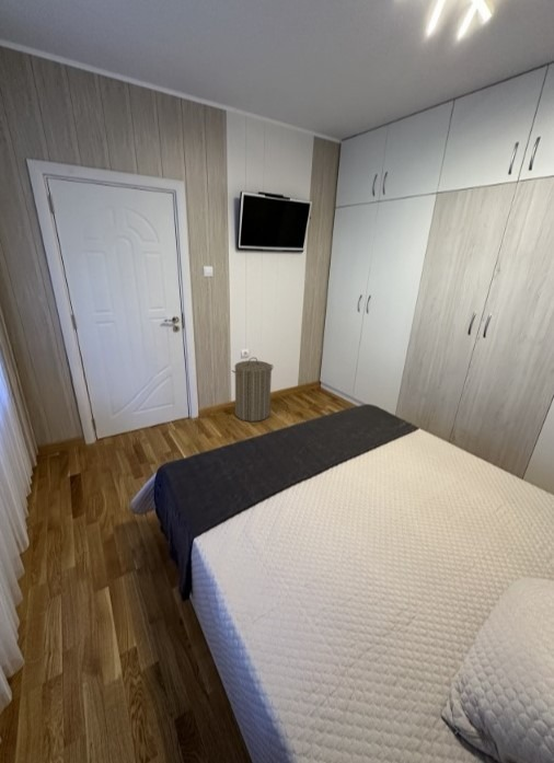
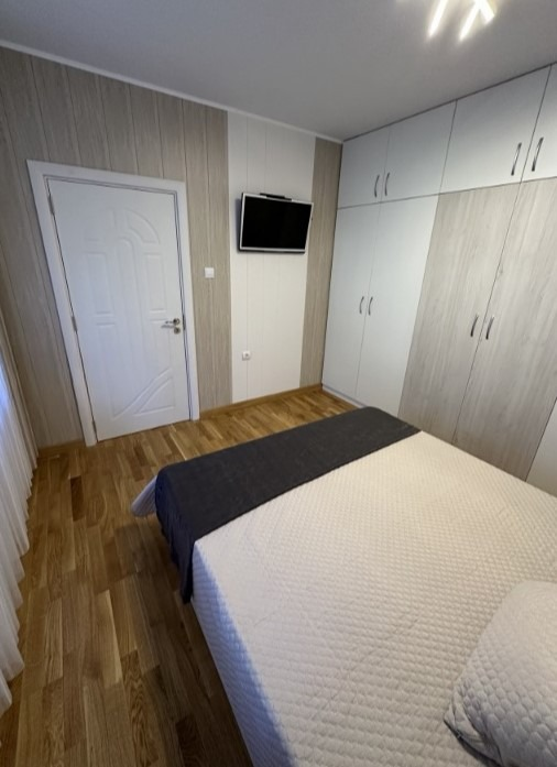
- laundry hamper (253, 386)
